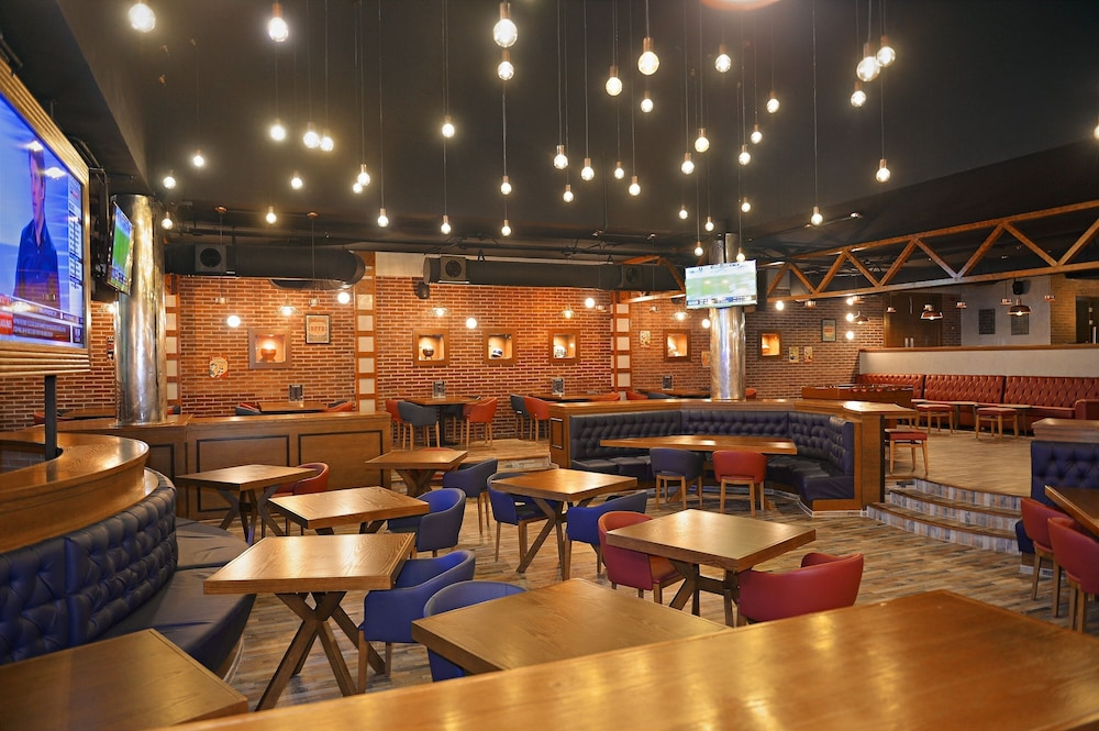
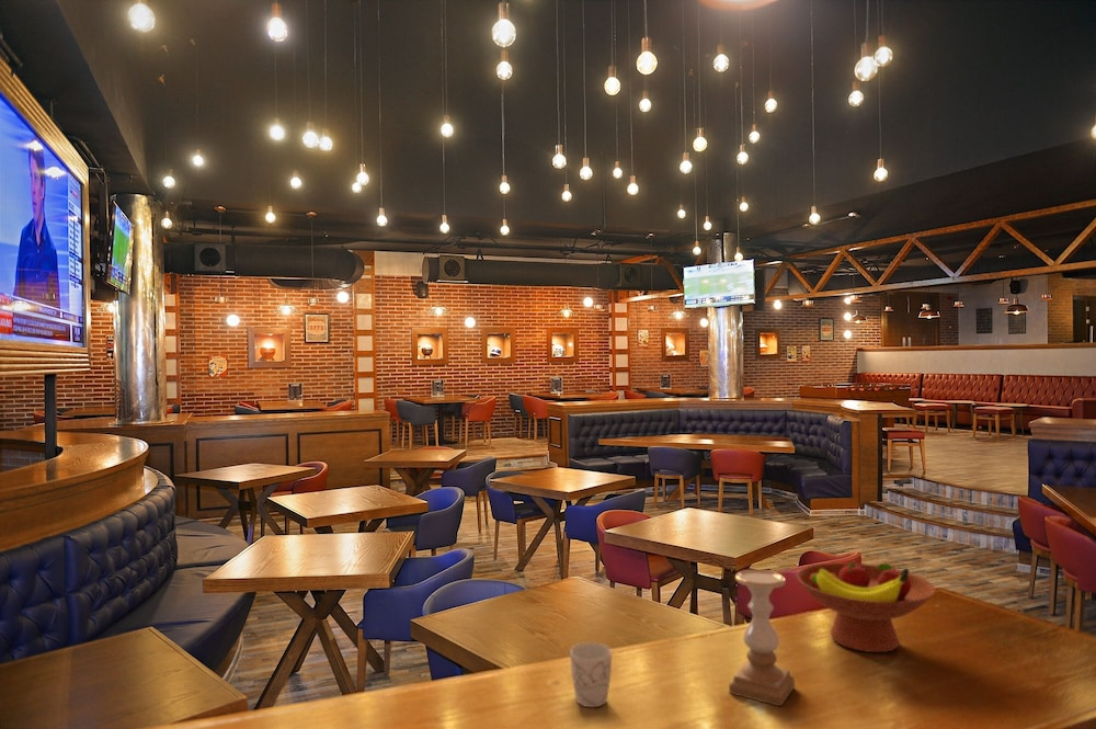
+ fruit bowl (863, 599)
+ mug (587, 672)
+ candle holder (761, 633)
